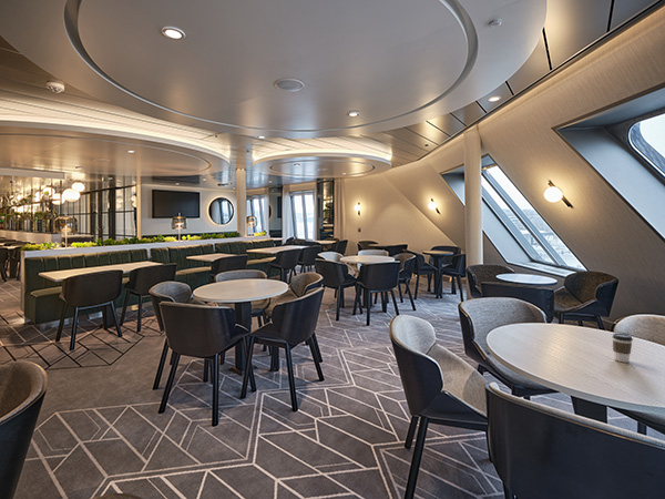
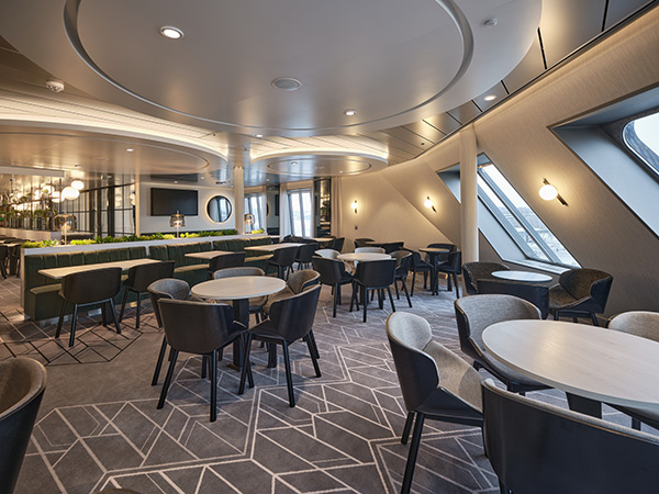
- coffee cup (622, 347)
